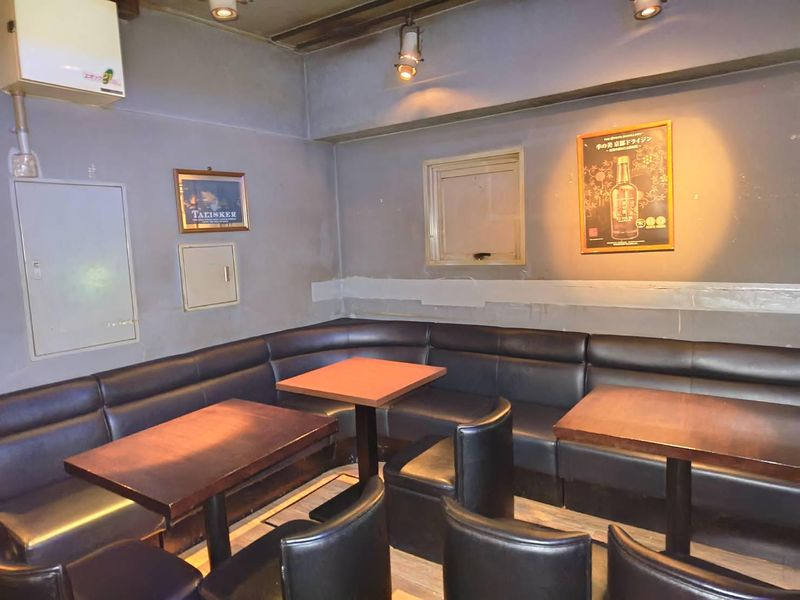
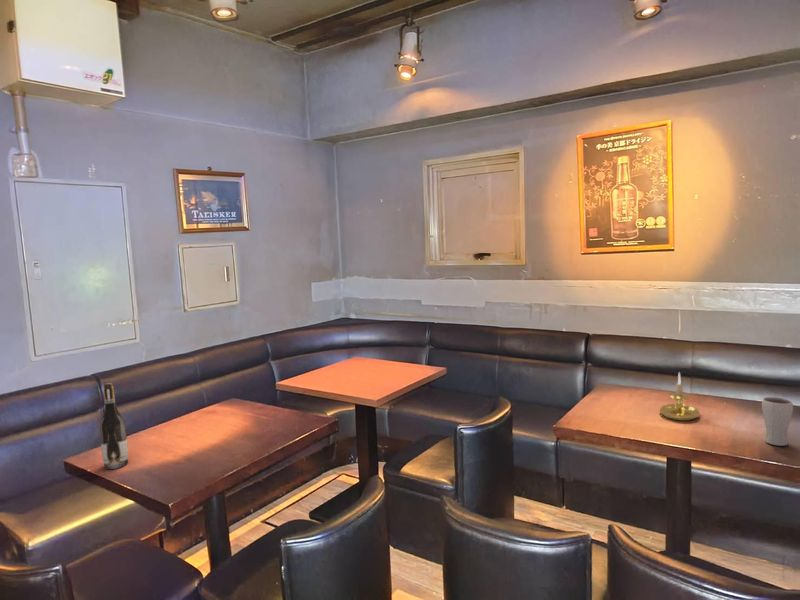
+ candle holder (679, 392)
+ drinking glass (776, 421)
+ wine bottle (112, 424)
